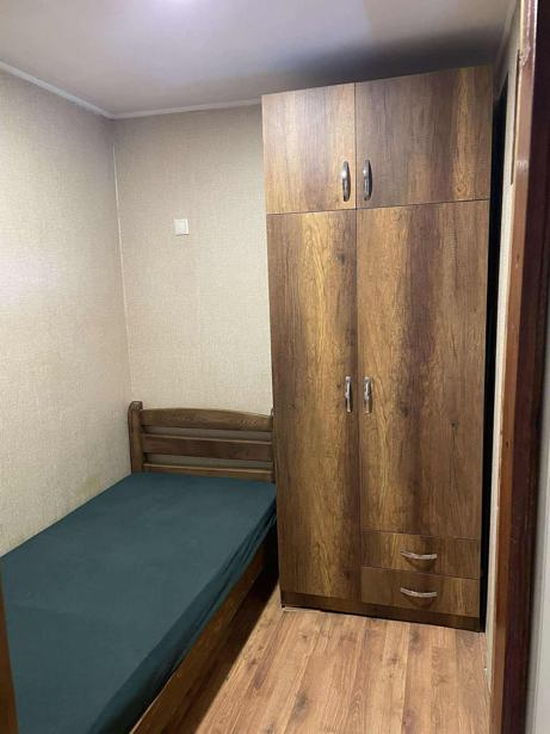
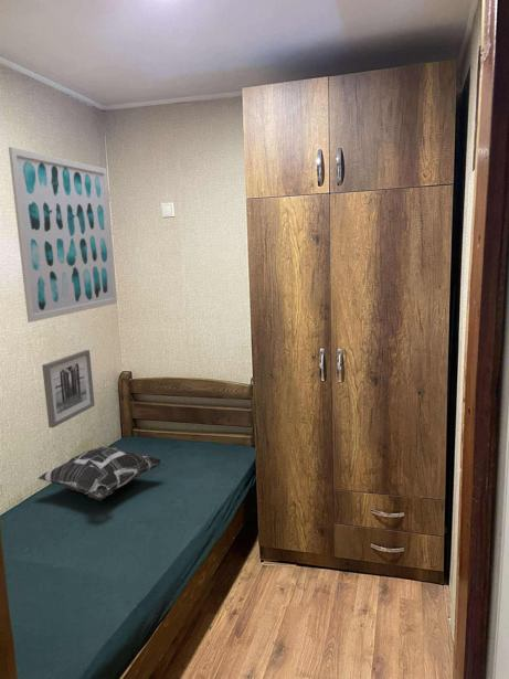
+ decorative pillow (100, 470)
+ wall art (71, 236)
+ wall art (70, 386)
